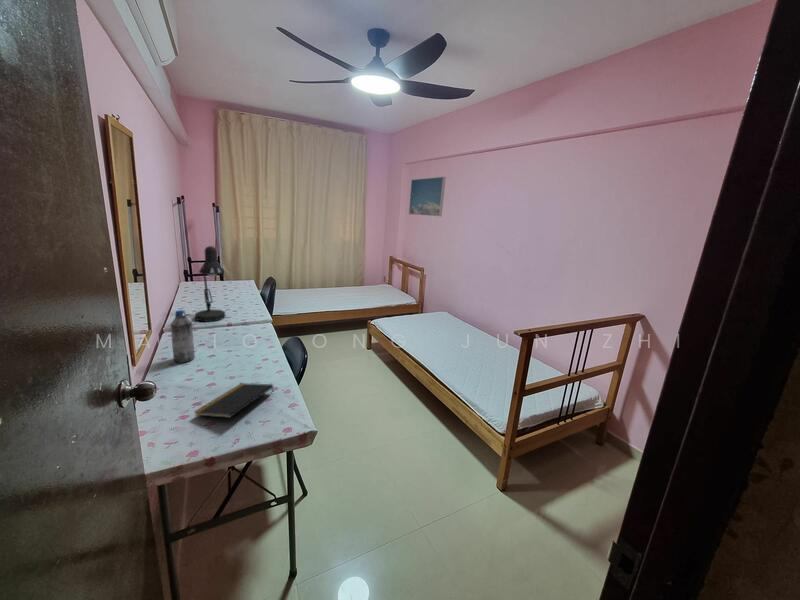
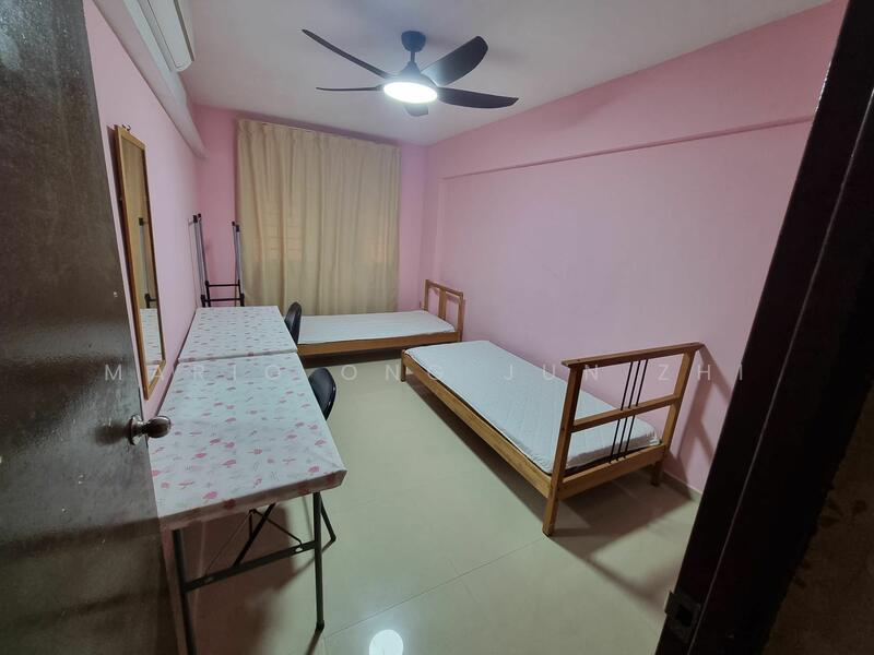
- desk lamp (206, 282)
- notepad (236, 398)
- water bottle (182, 335)
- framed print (425, 197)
